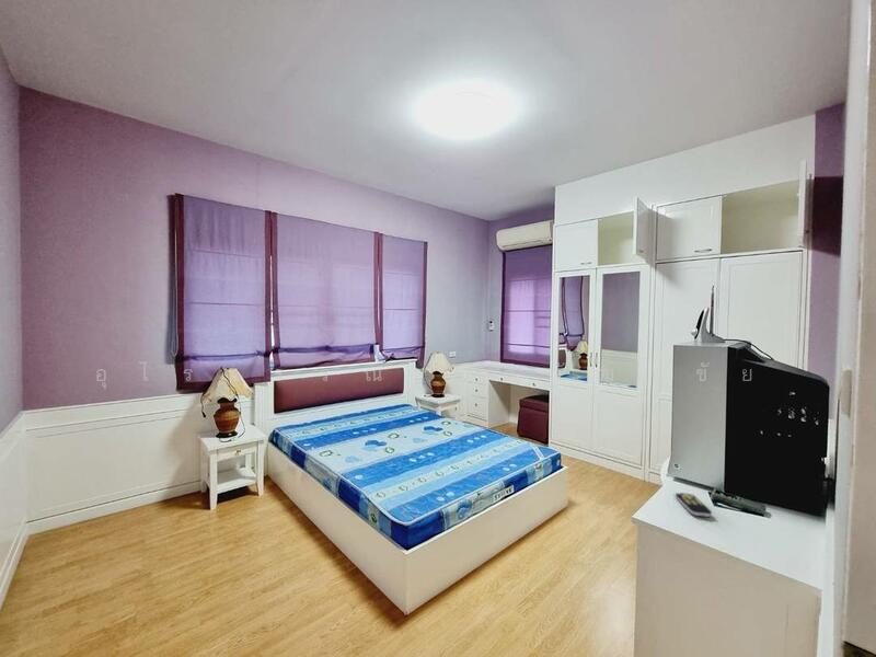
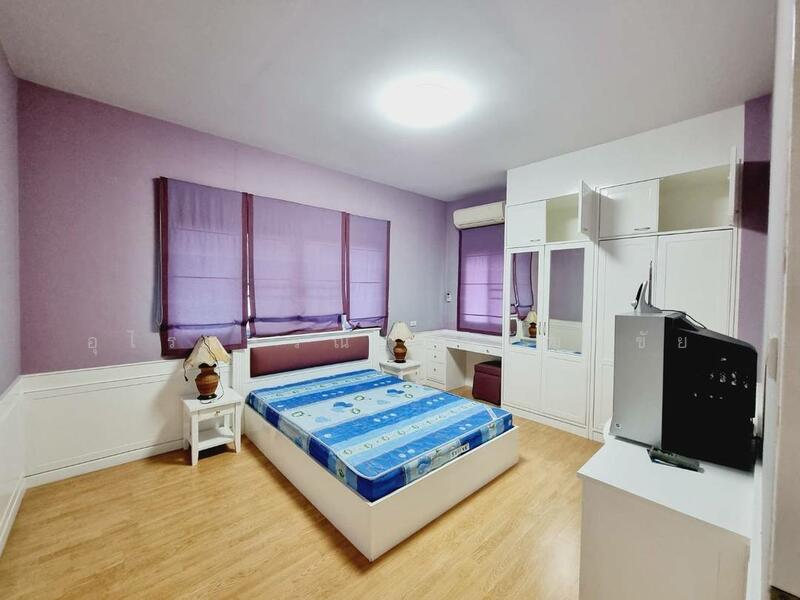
- remote control (692, 504)
